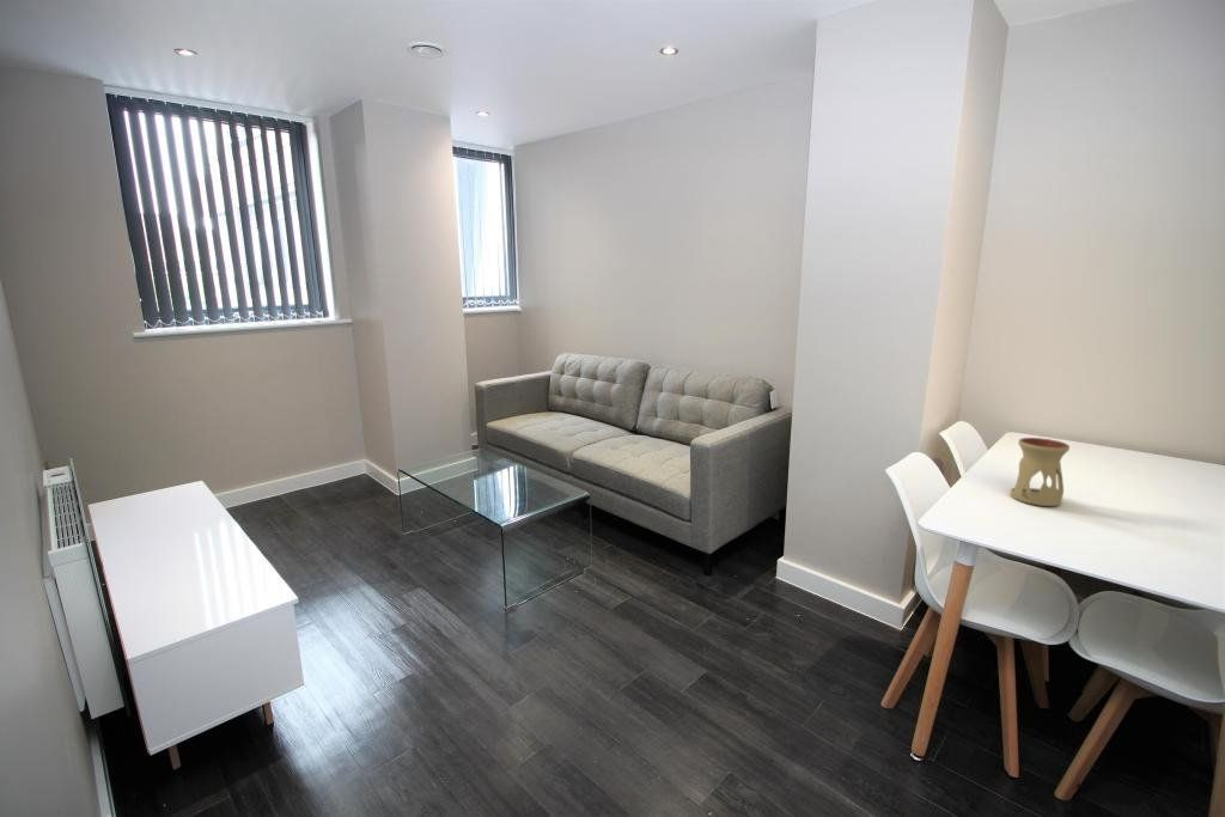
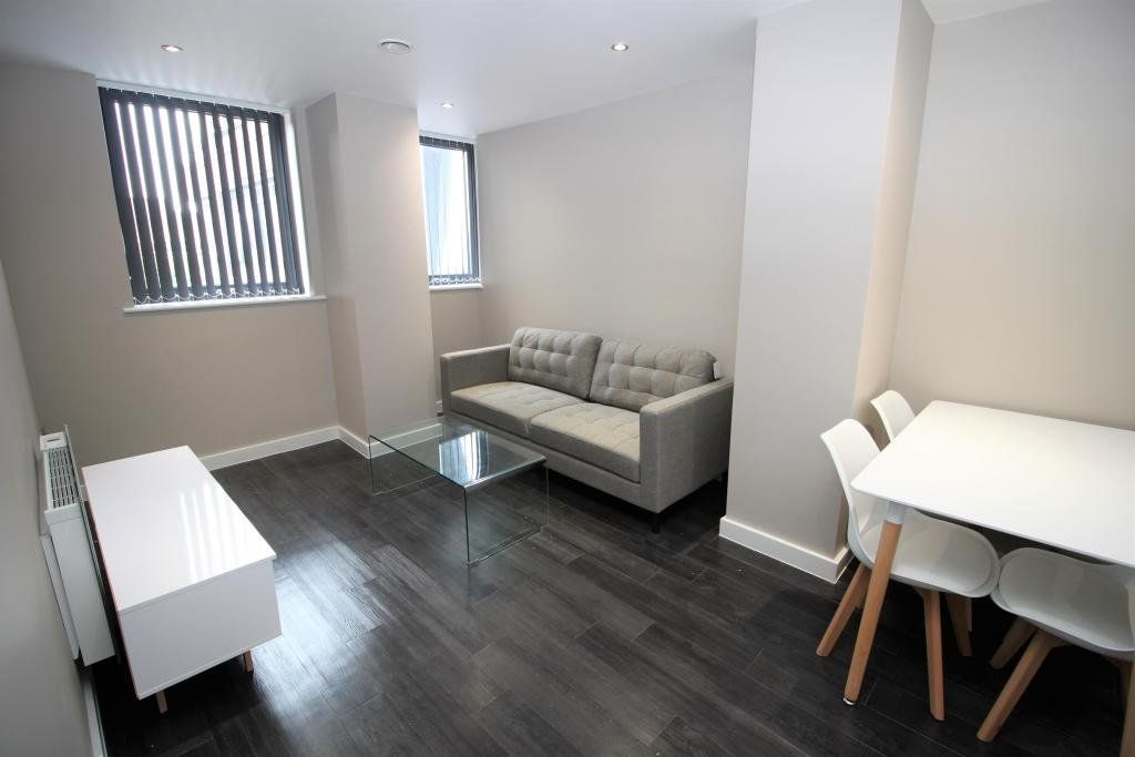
- oil burner (1040, 470)
